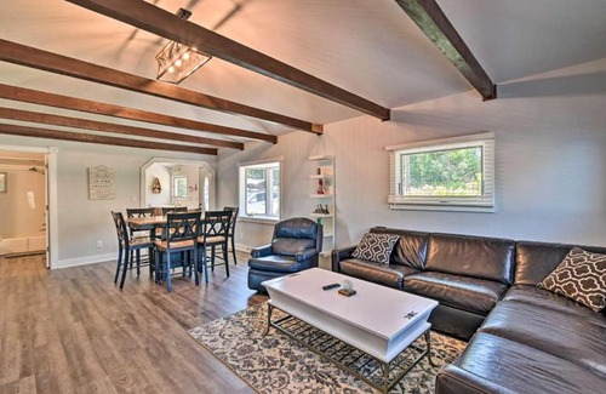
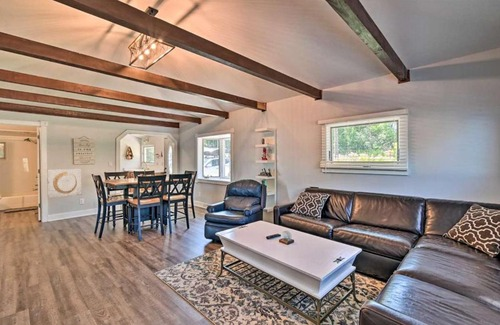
+ wall art (65, 182)
